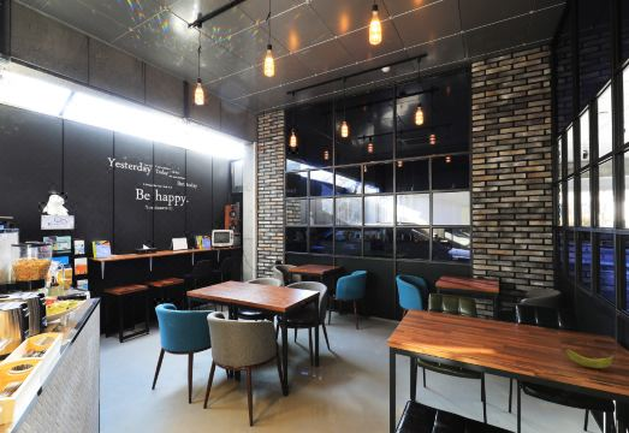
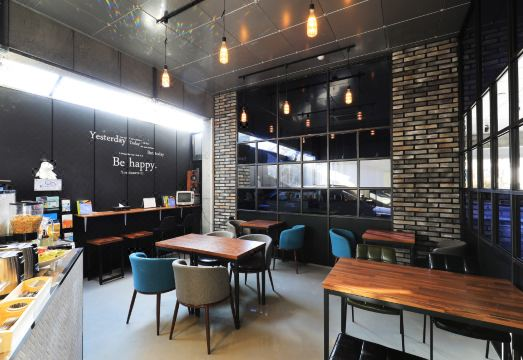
- banana (589, 358)
